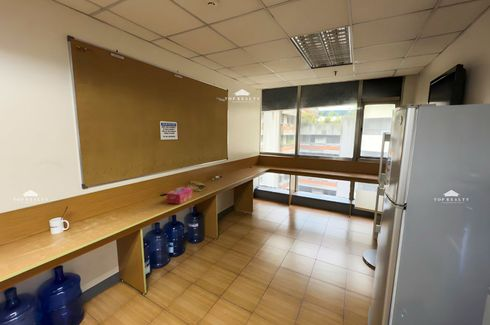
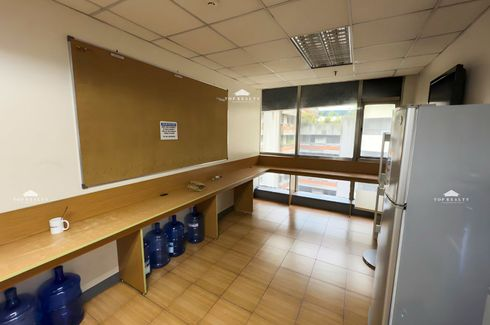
- tissue box (180, 194)
